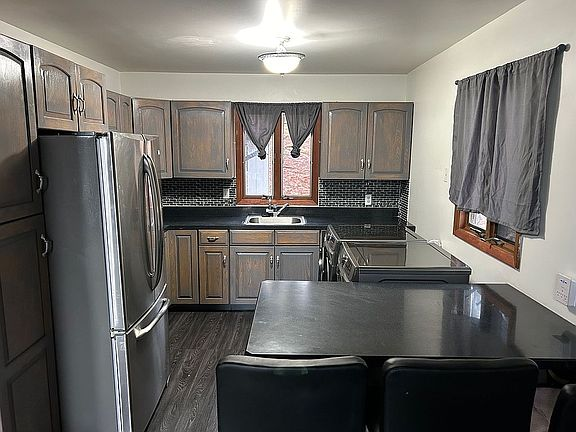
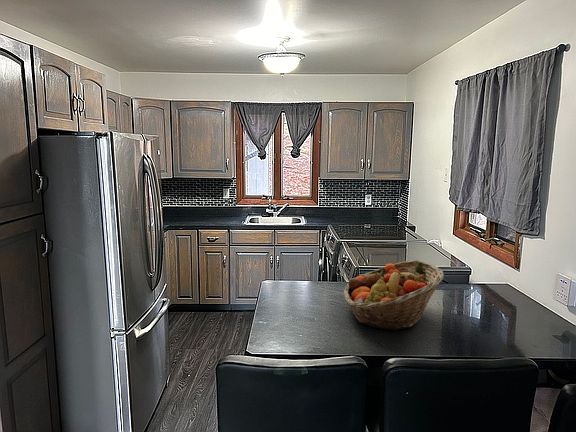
+ fruit basket (391, 291)
